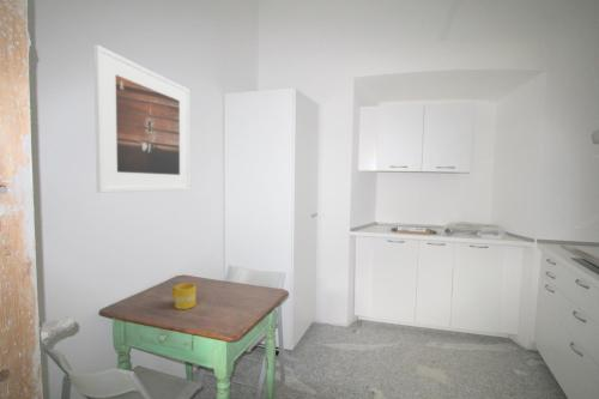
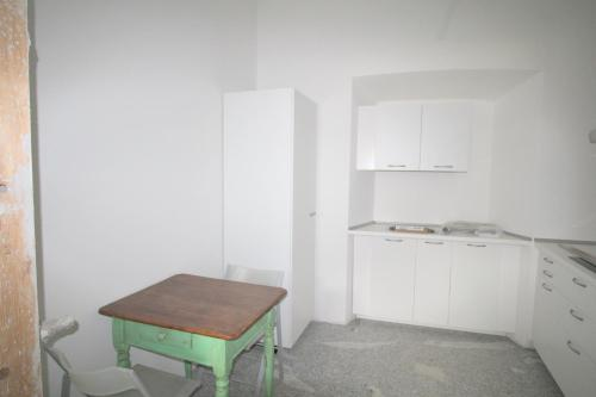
- mug (182, 295)
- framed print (151, 132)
